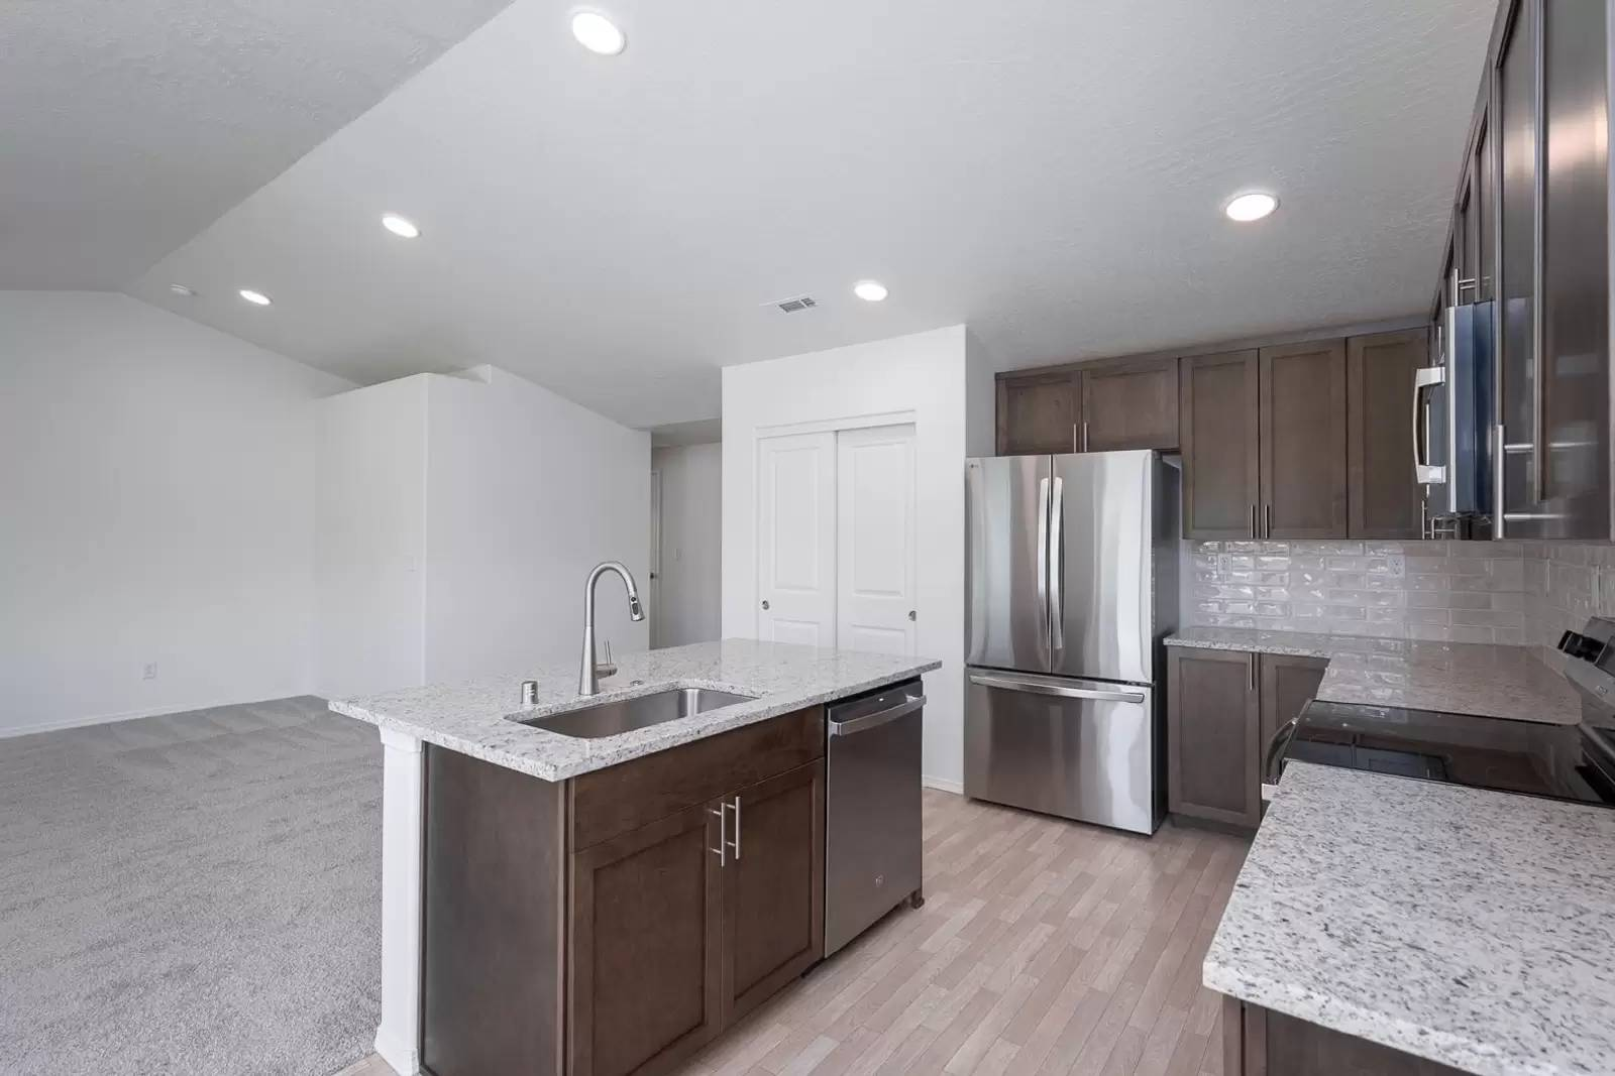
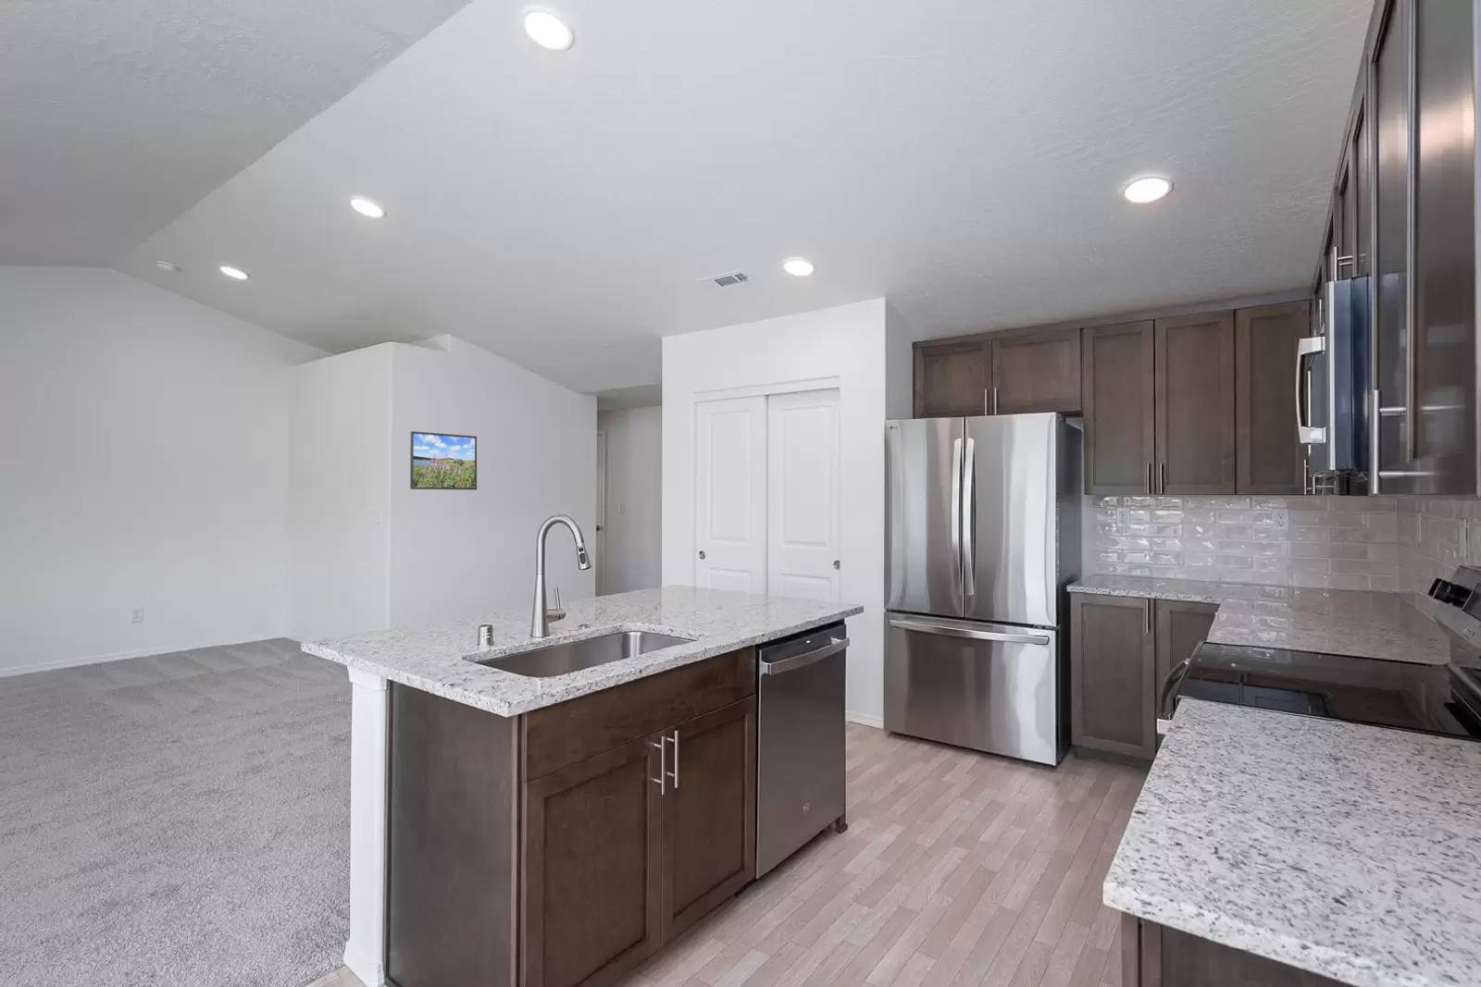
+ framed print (444, 462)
